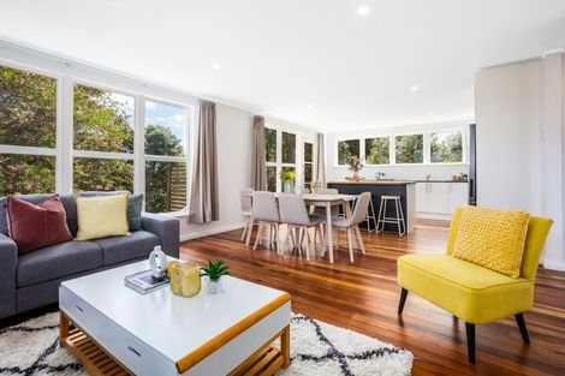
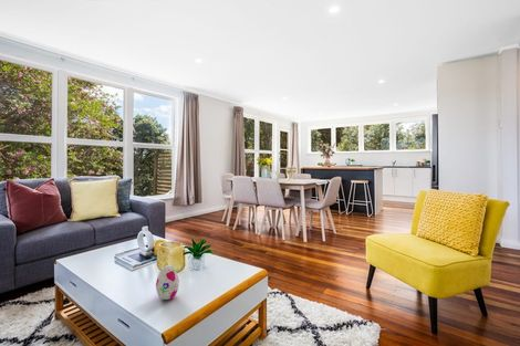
+ decorative egg (167, 281)
